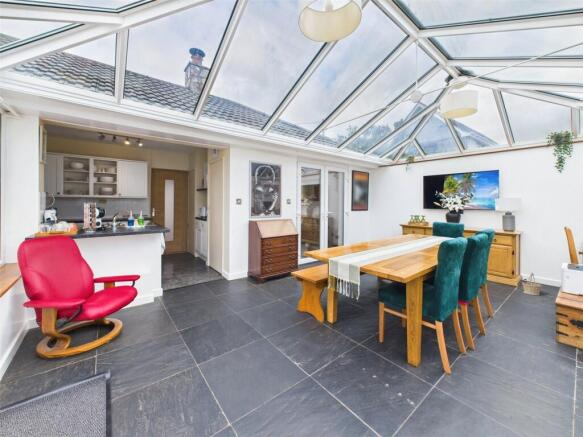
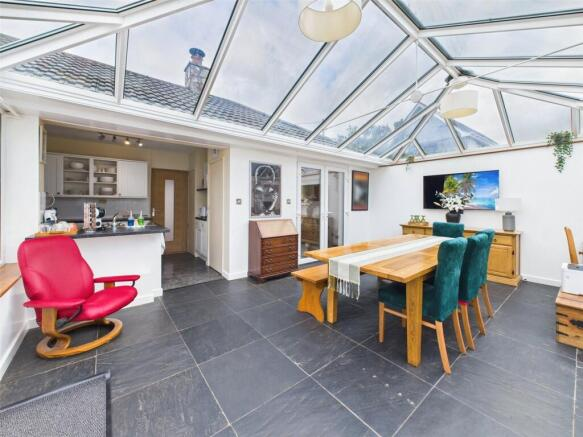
- basket (531, 282)
